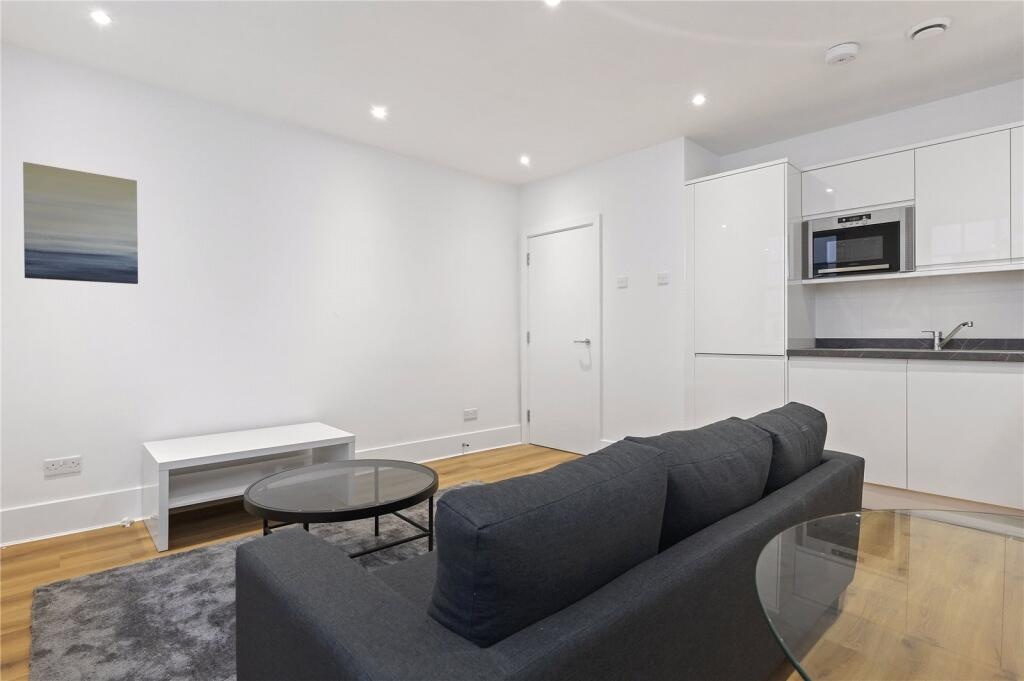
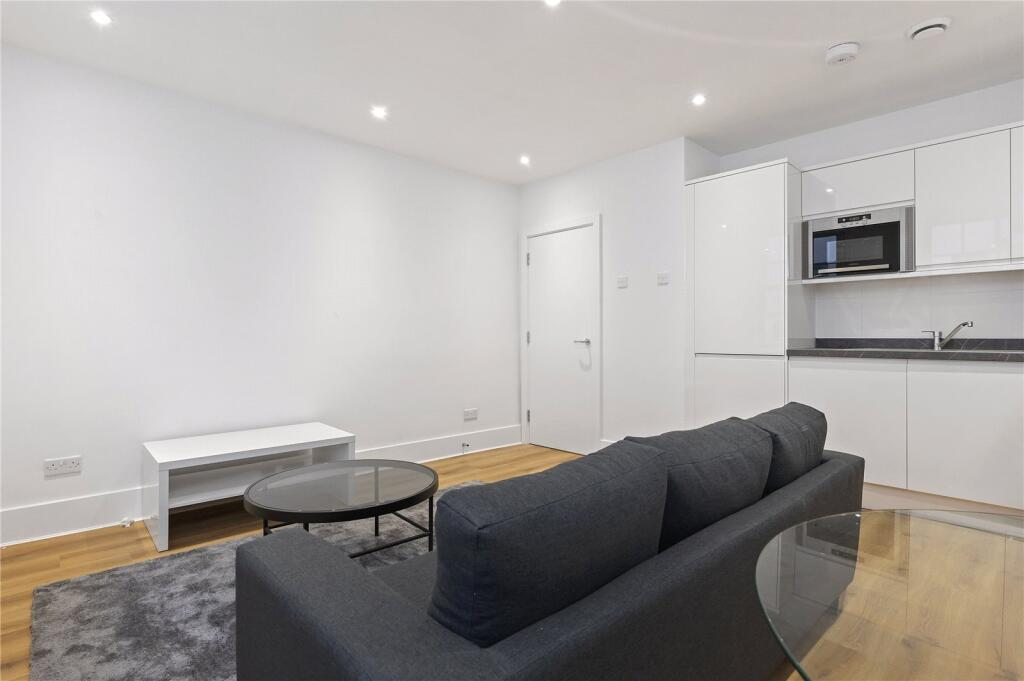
- wall art (83, 226)
